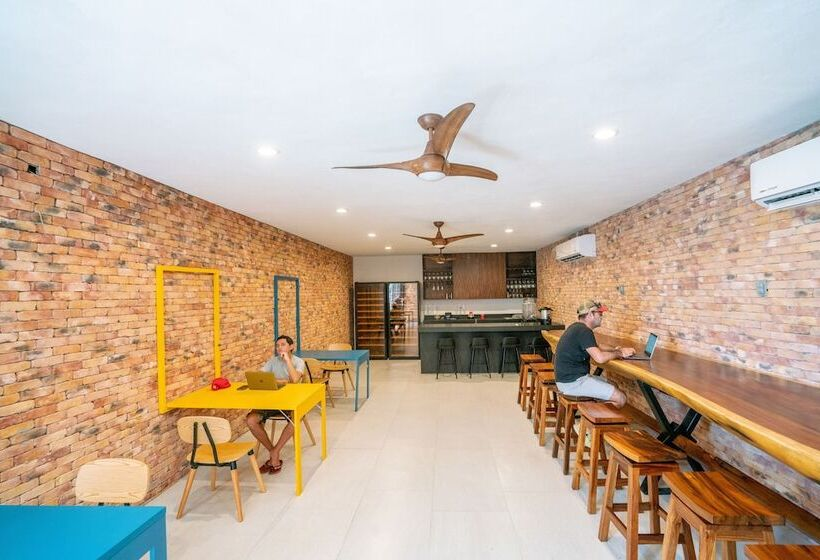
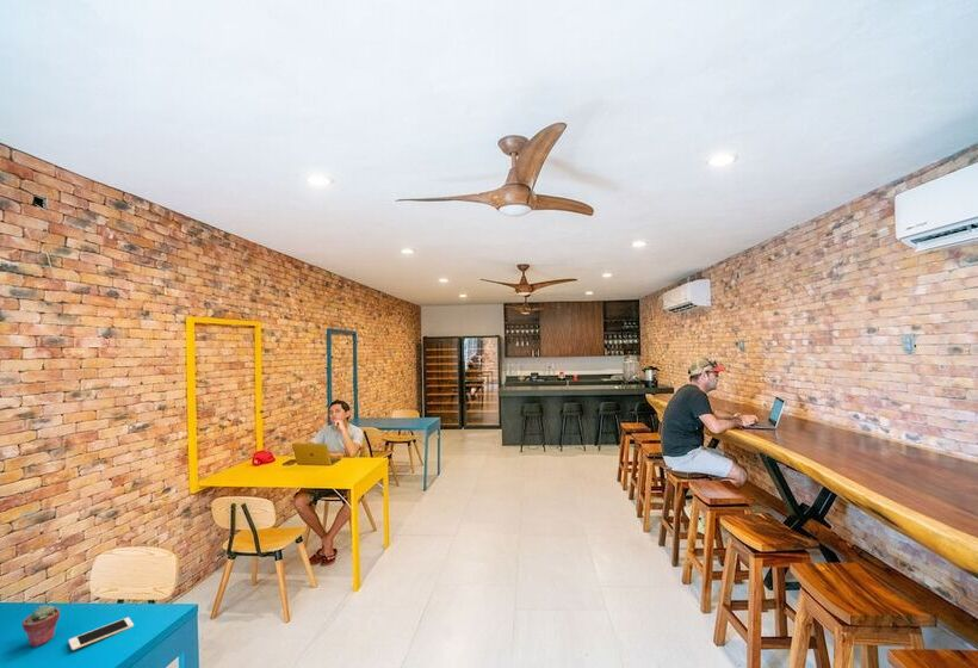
+ cell phone (101, 632)
+ potted succulent (41, 623)
